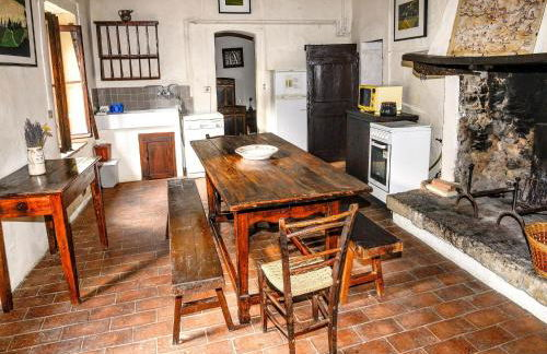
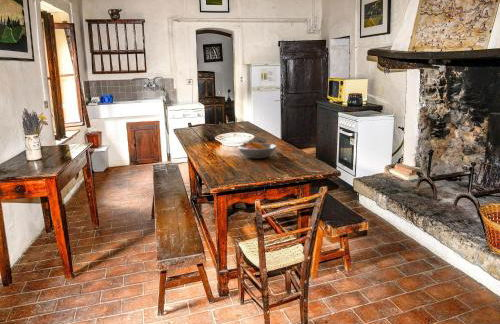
+ fruit bowl (257, 150)
